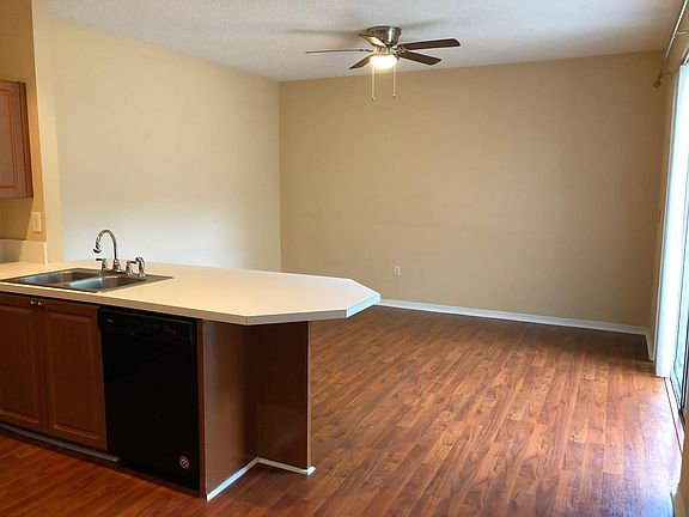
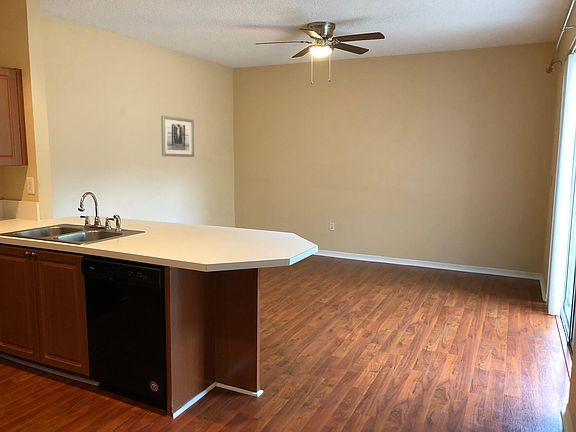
+ wall art (178, 137)
